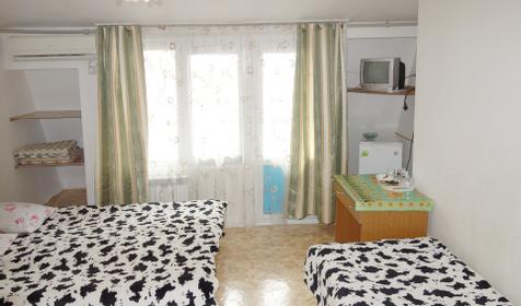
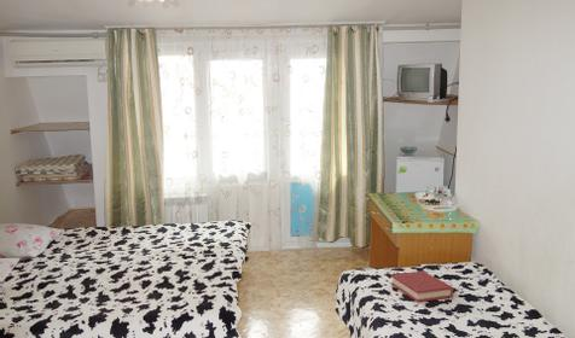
+ hardback book (420, 285)
